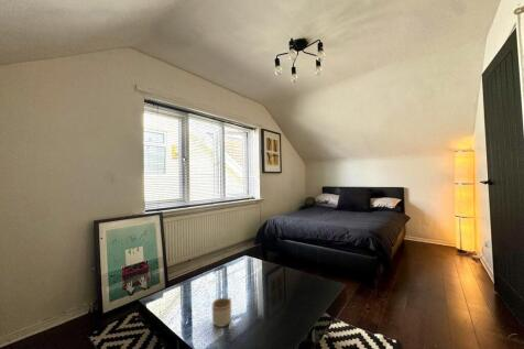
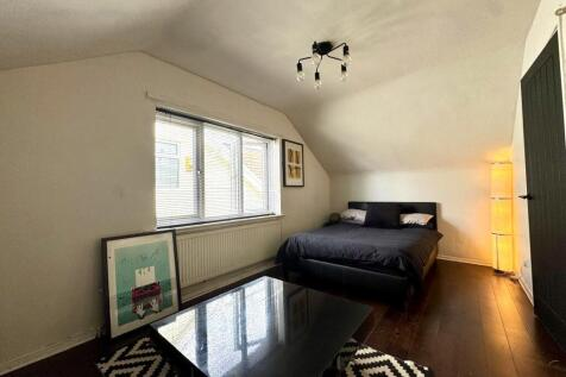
- mug (223, 310)
